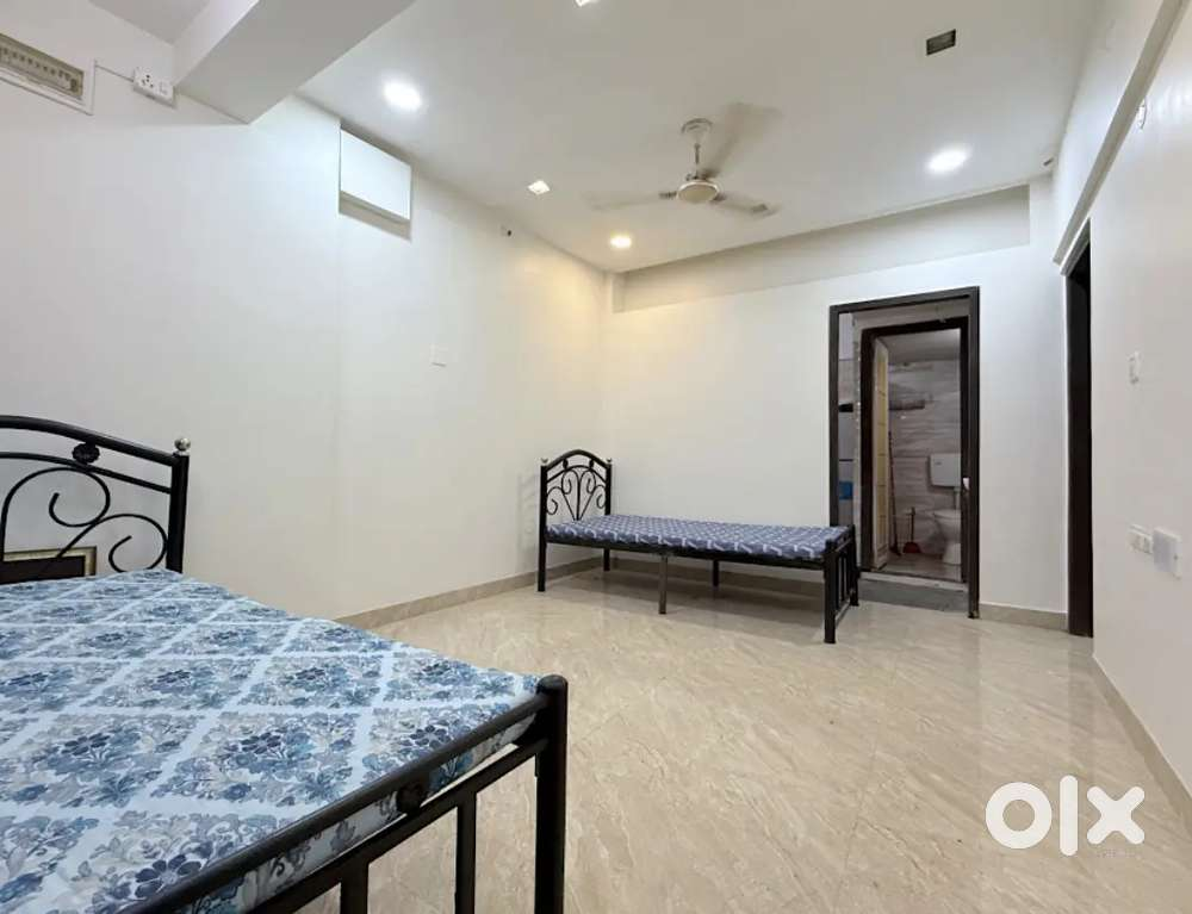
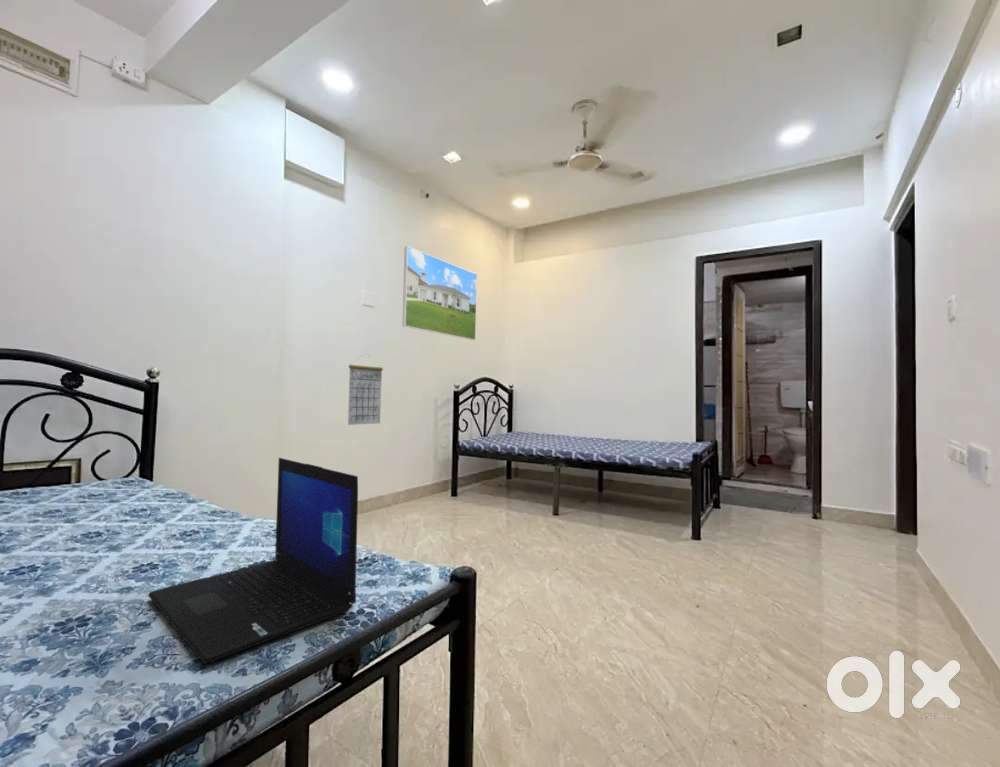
+ calendar (365, 388)
+ laptop (276, 537)
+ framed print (443, 297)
